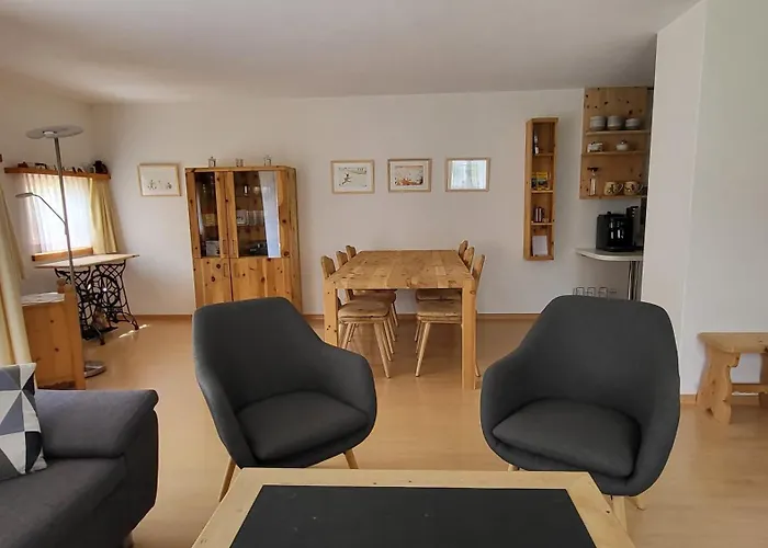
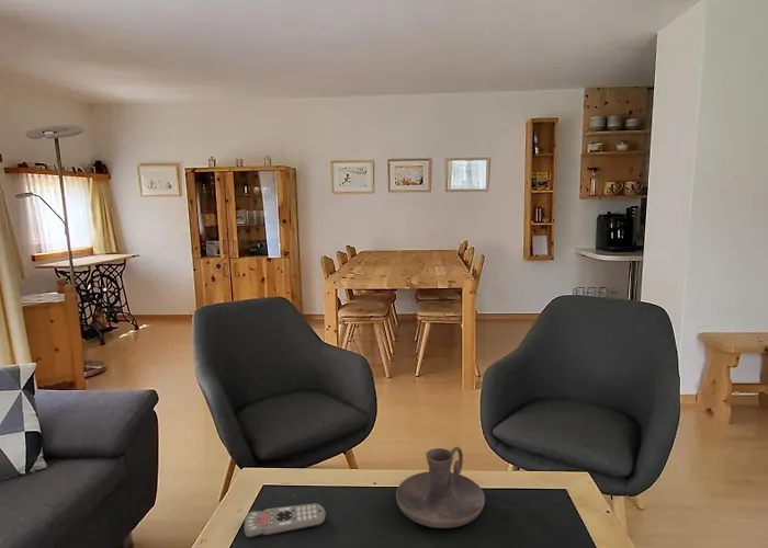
+ remote control (285, 520)
+ candle holder (443, 477)
